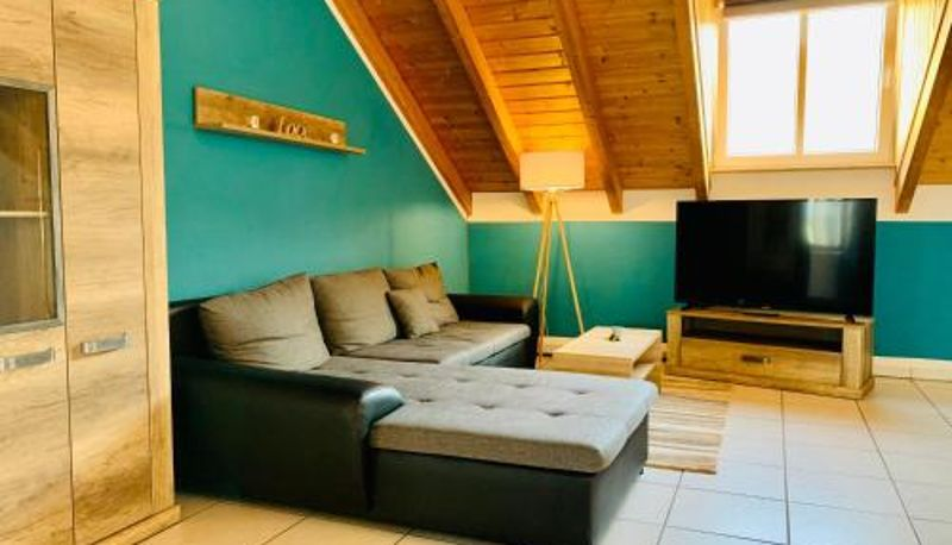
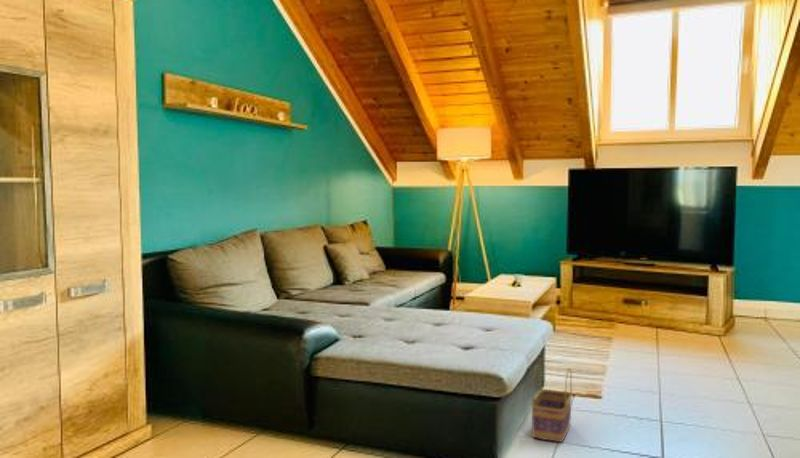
+ basket (552, 399)
